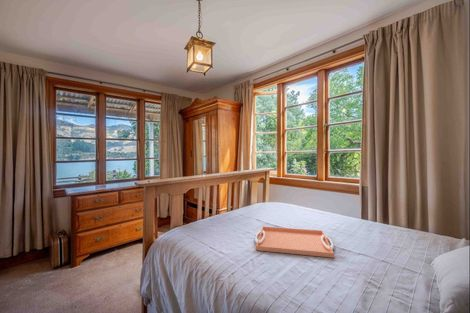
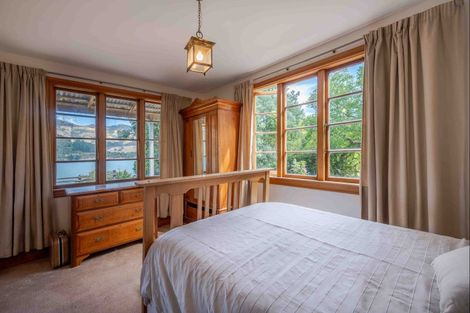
- serving tray (292, 239)
